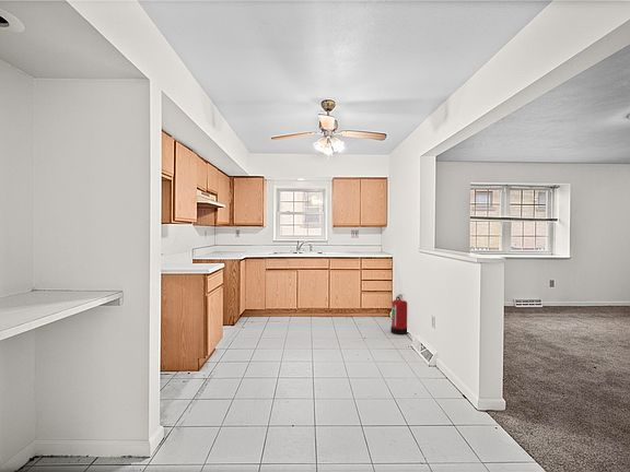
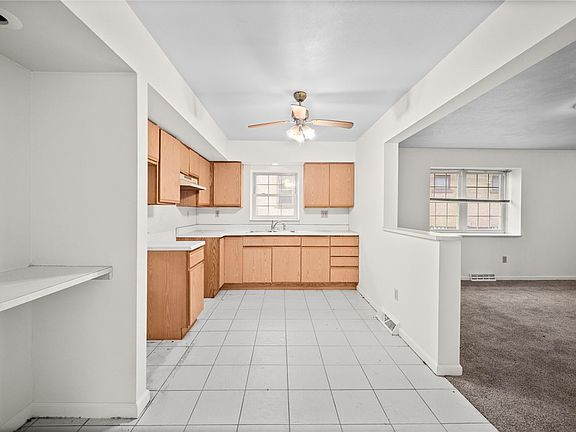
- fire extinguisher (399, 312)
